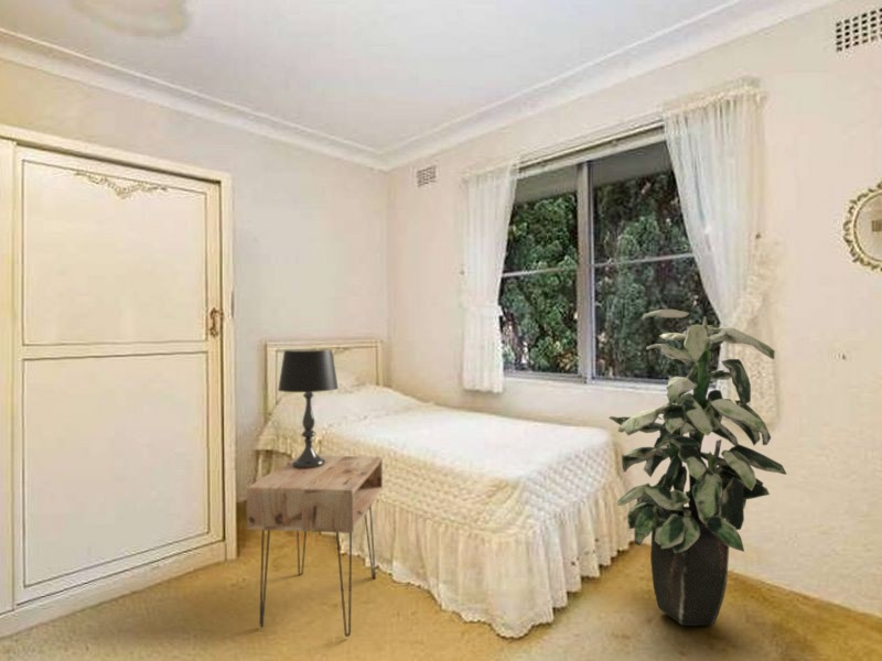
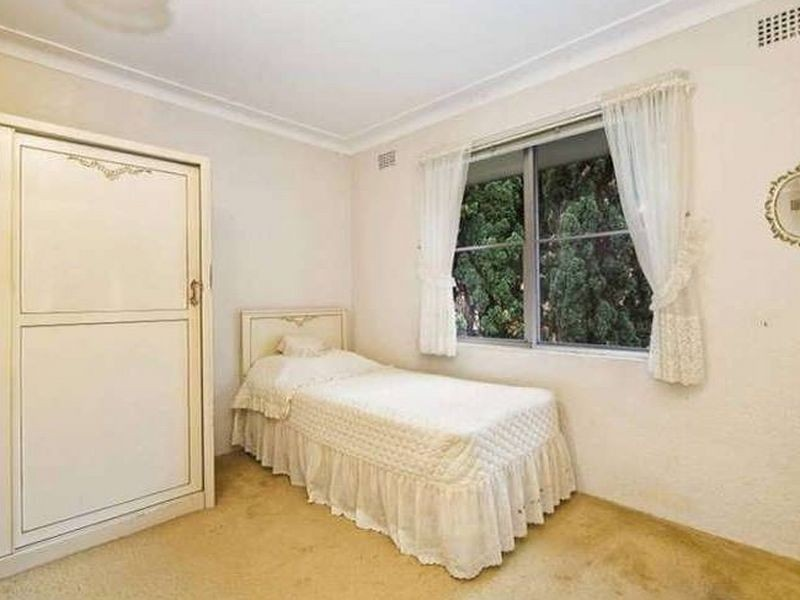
- indoor plant (687, 458)
- nightstand (322, 531)
- table lamp (308, 407)
